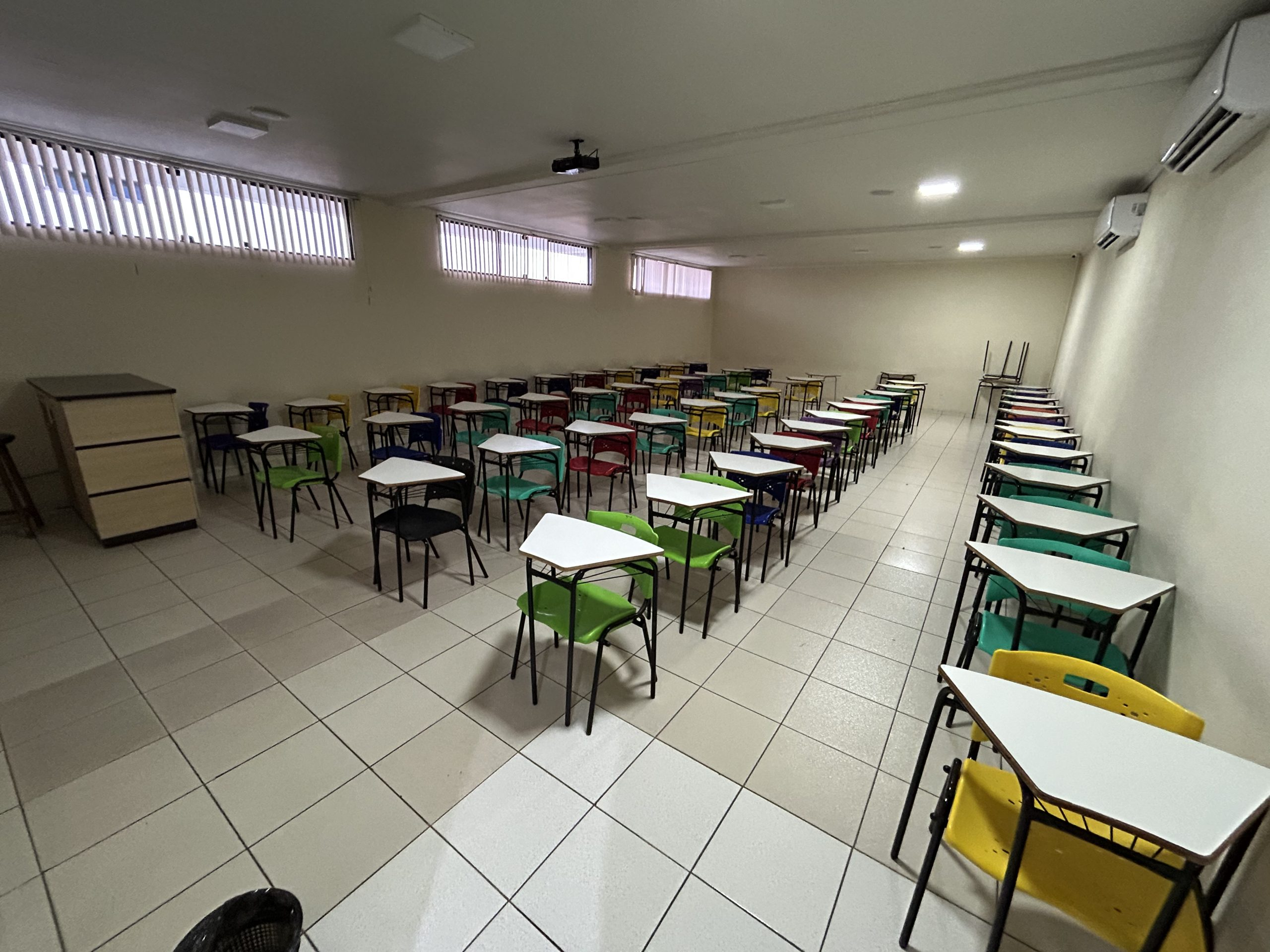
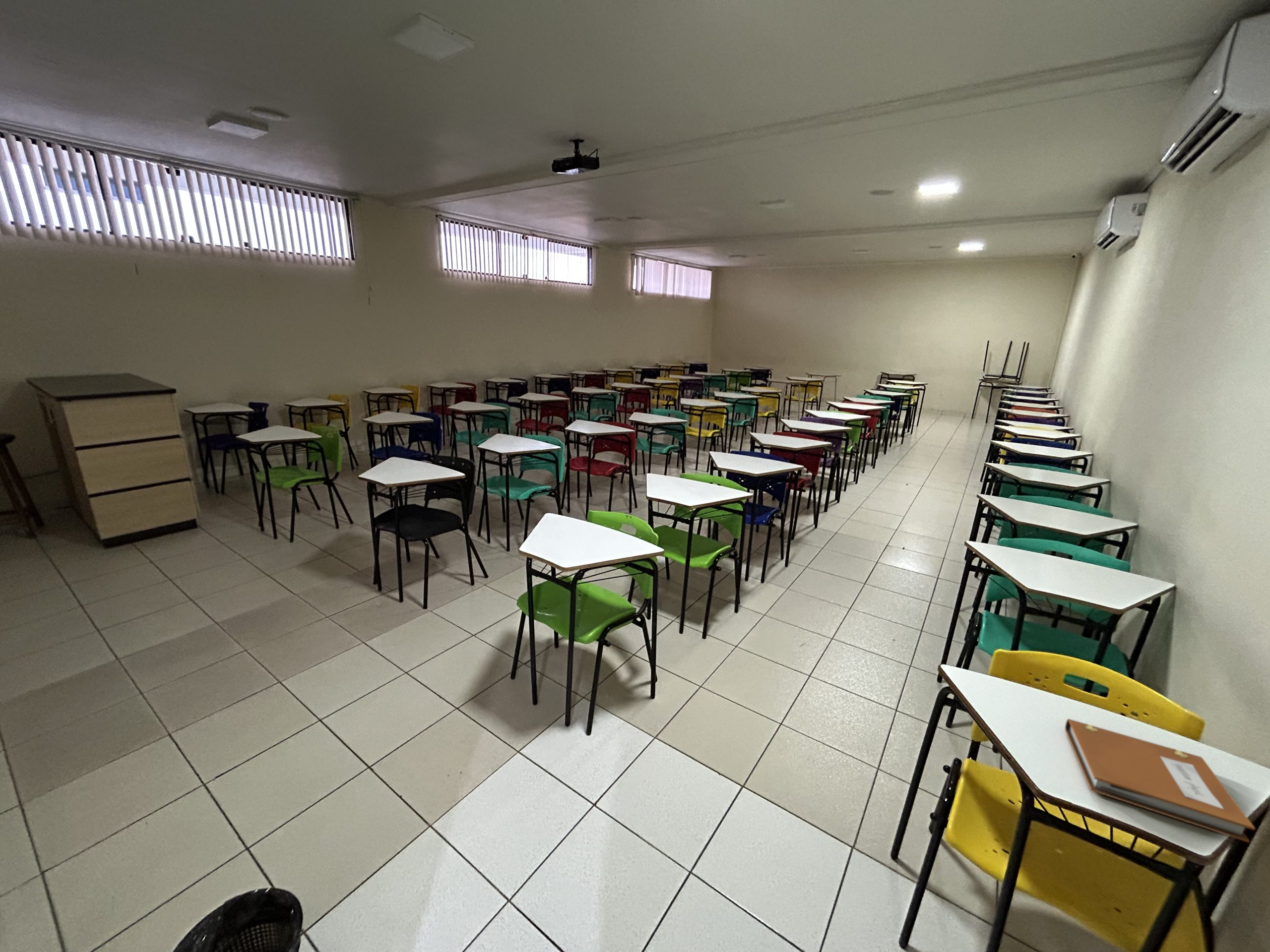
+ notebook (1151, 773)
